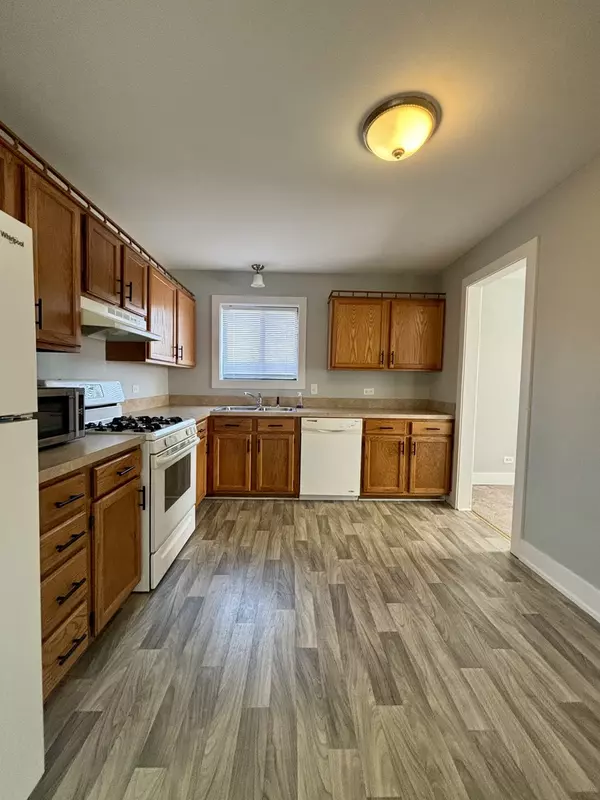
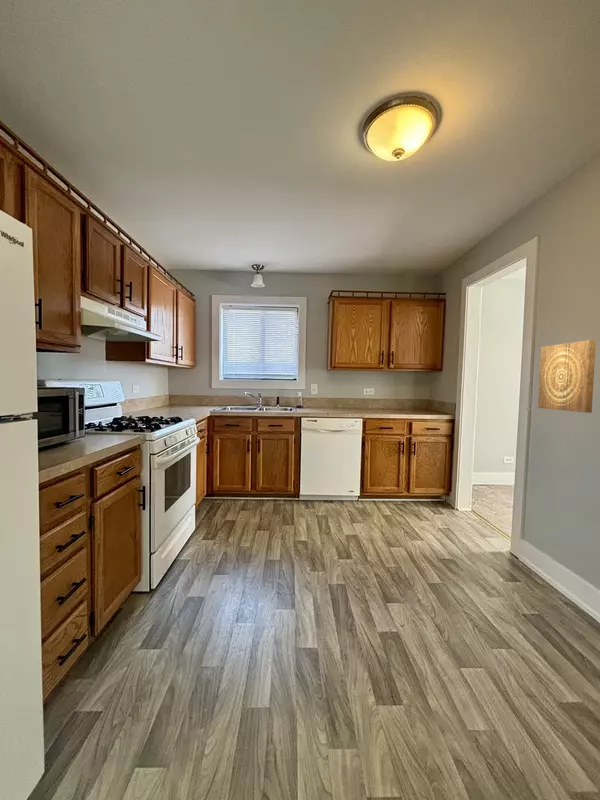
+ wall art (564, 377)
